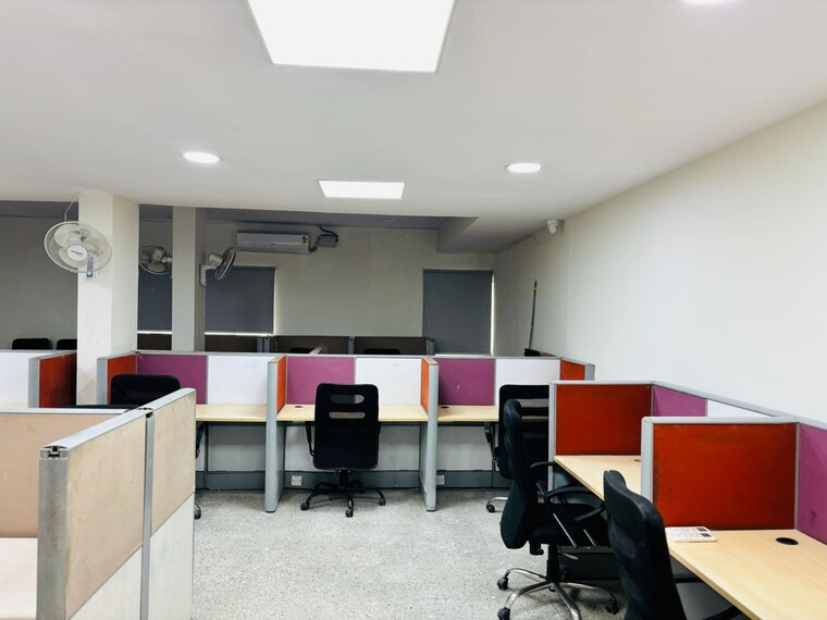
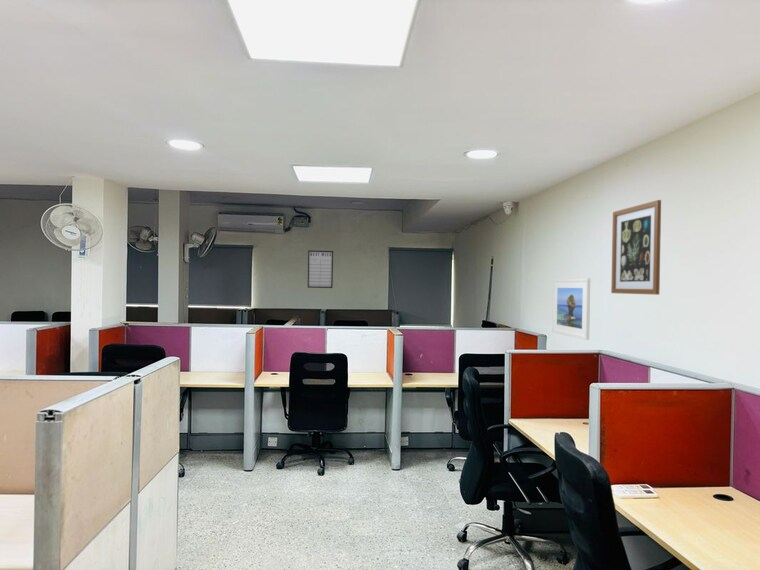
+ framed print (569, 307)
+ wall art (634, 250)
+ writing board (320, 269)
